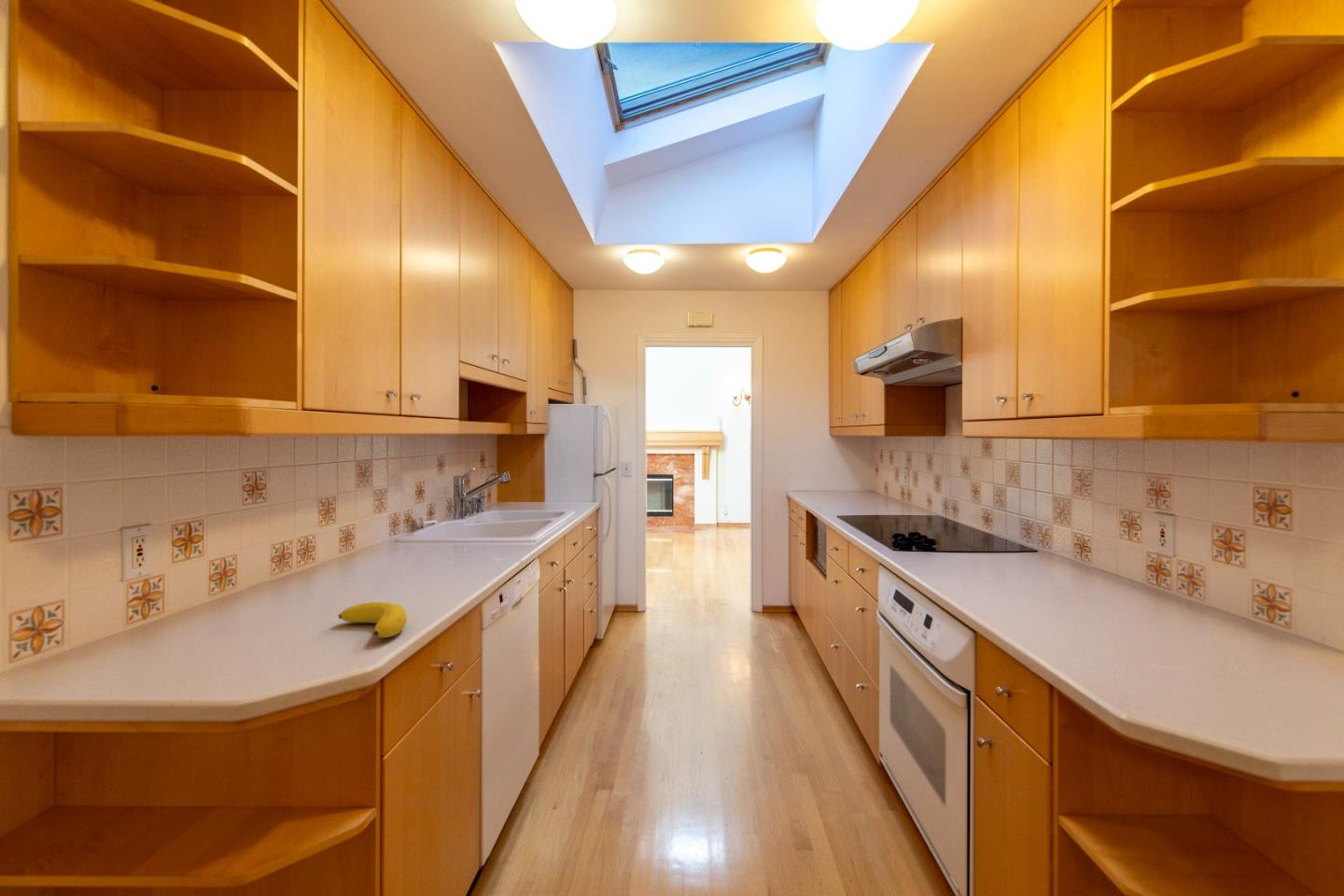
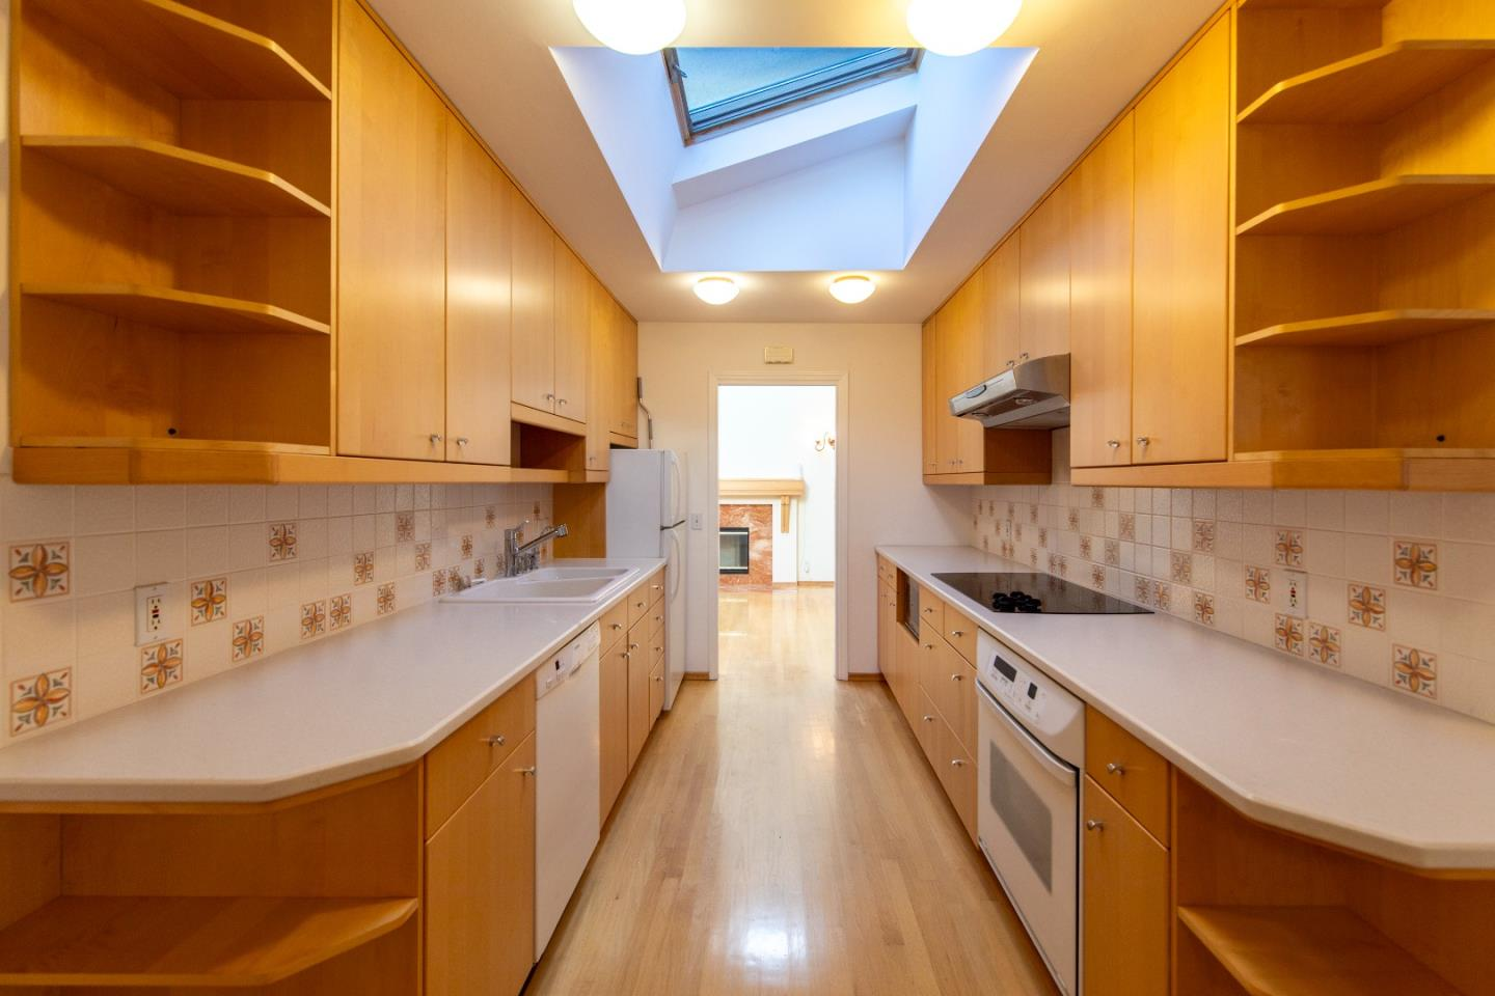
- fruit (379, 617)
